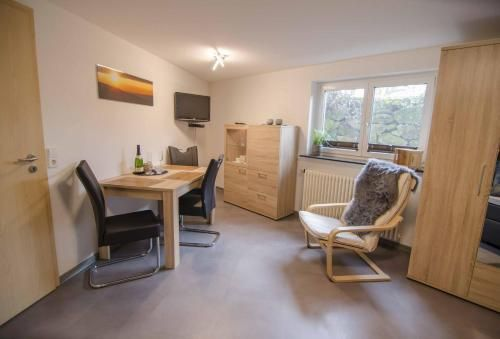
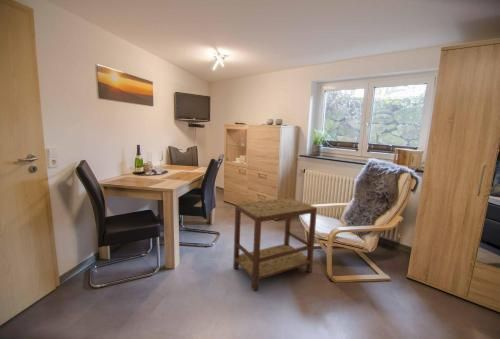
+ side table (274, 246)
